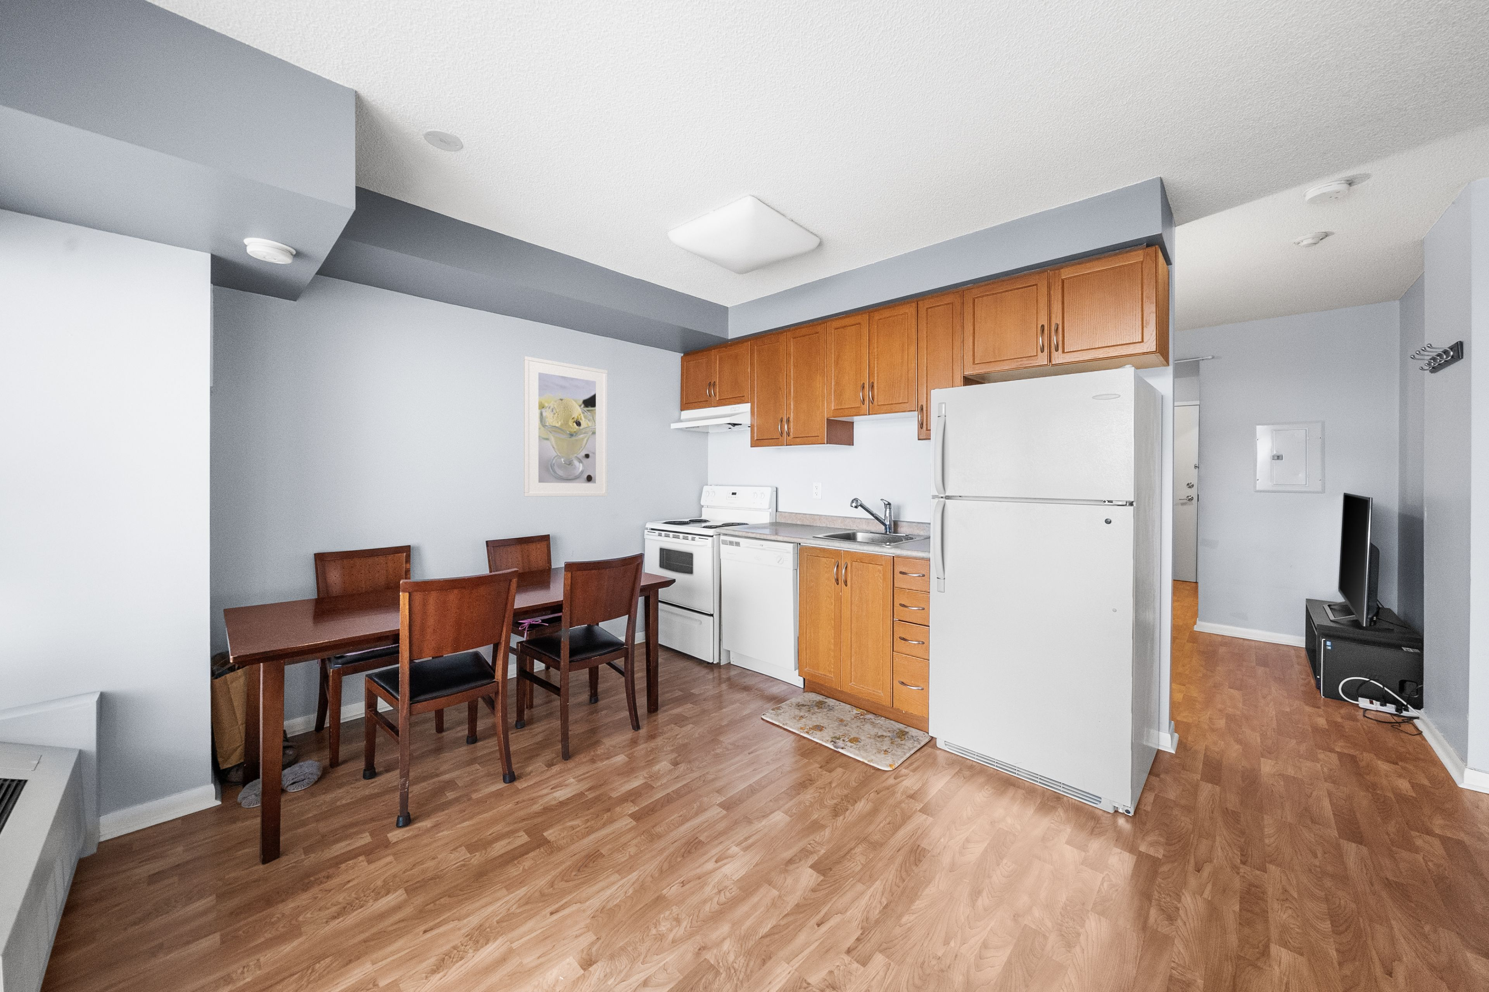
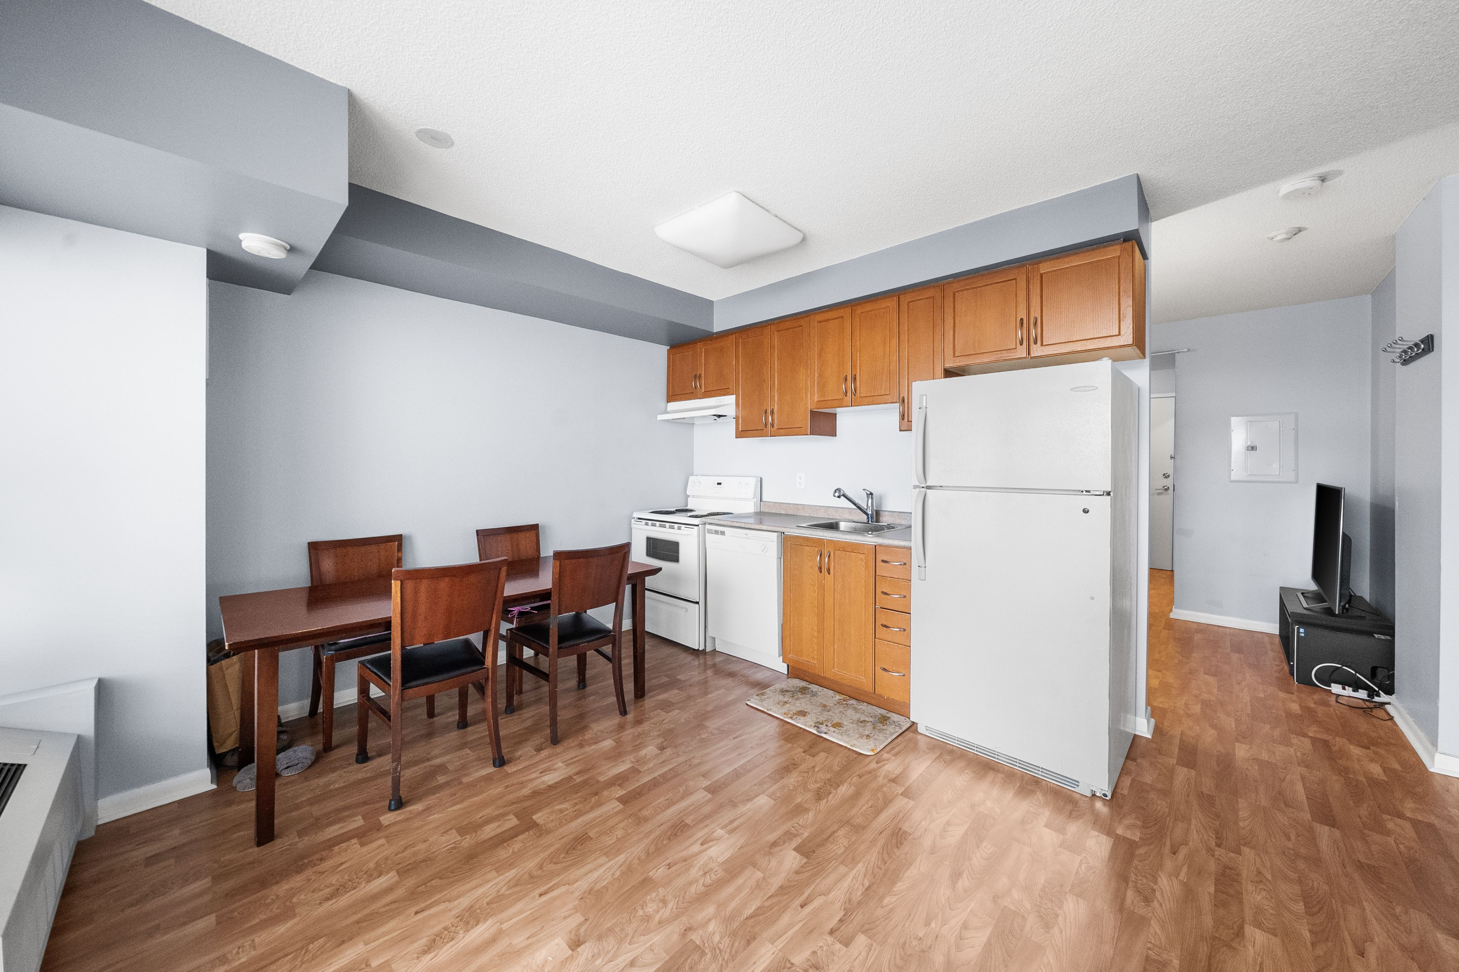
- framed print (568, 430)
